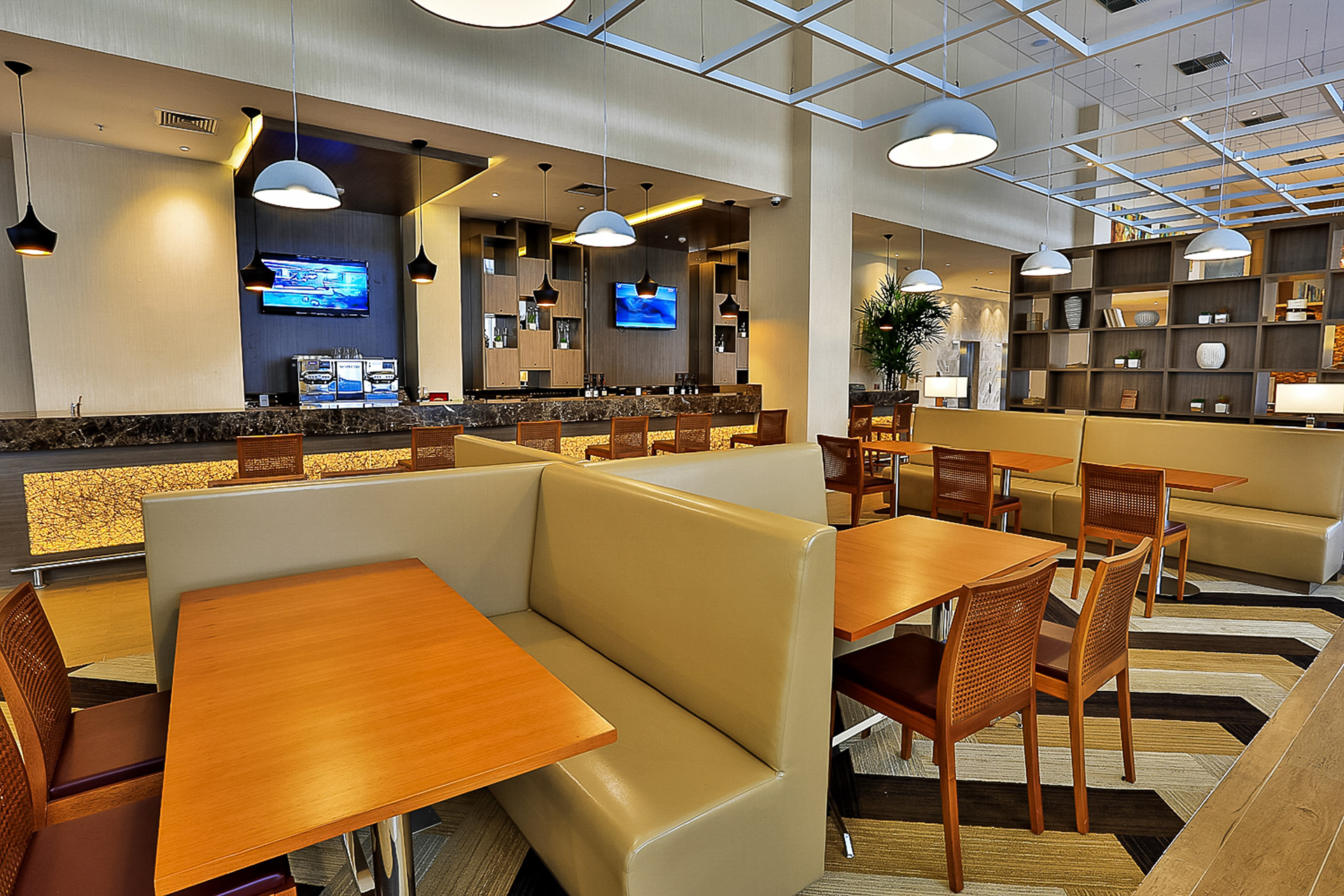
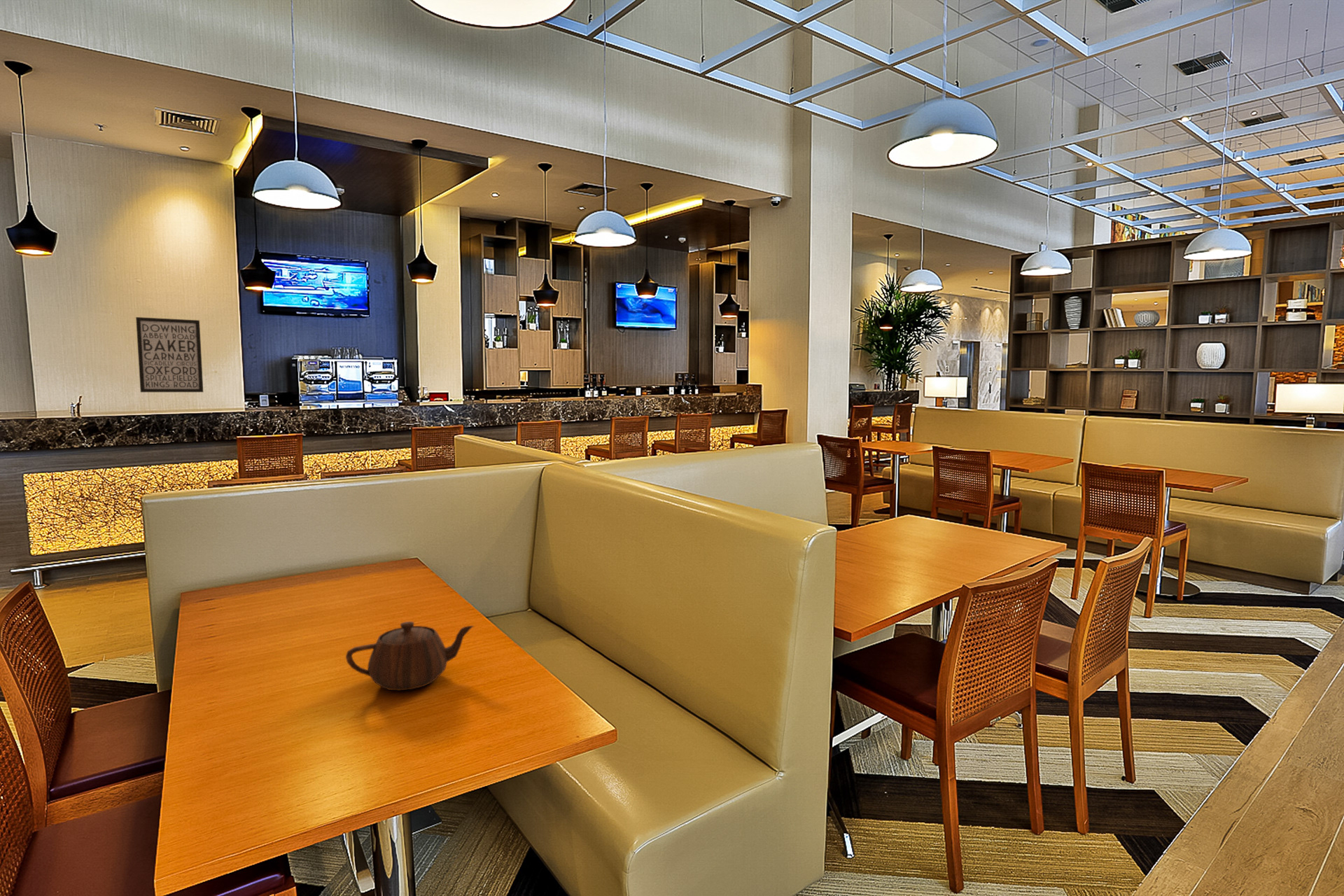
+ teapot (412, 651)
+ wall art (170, 356)
